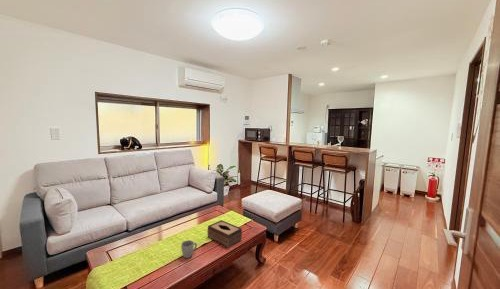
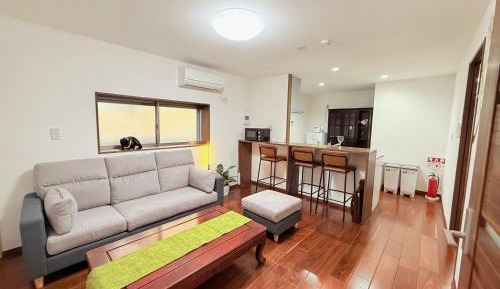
- tissue box (224, 232)
- mug (189, 248)
